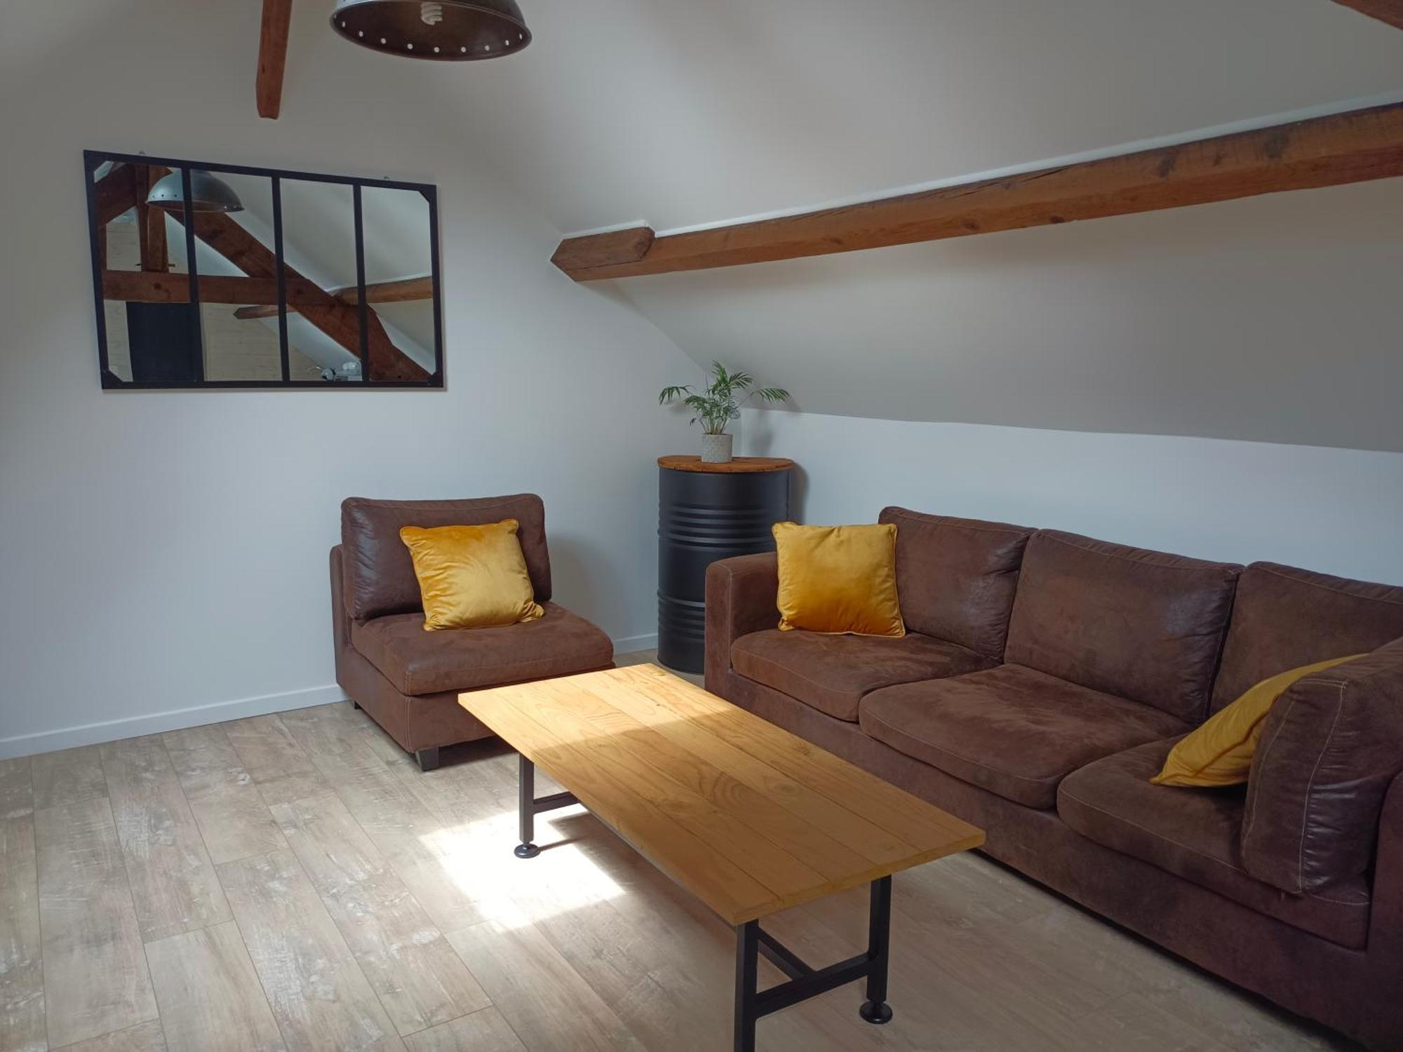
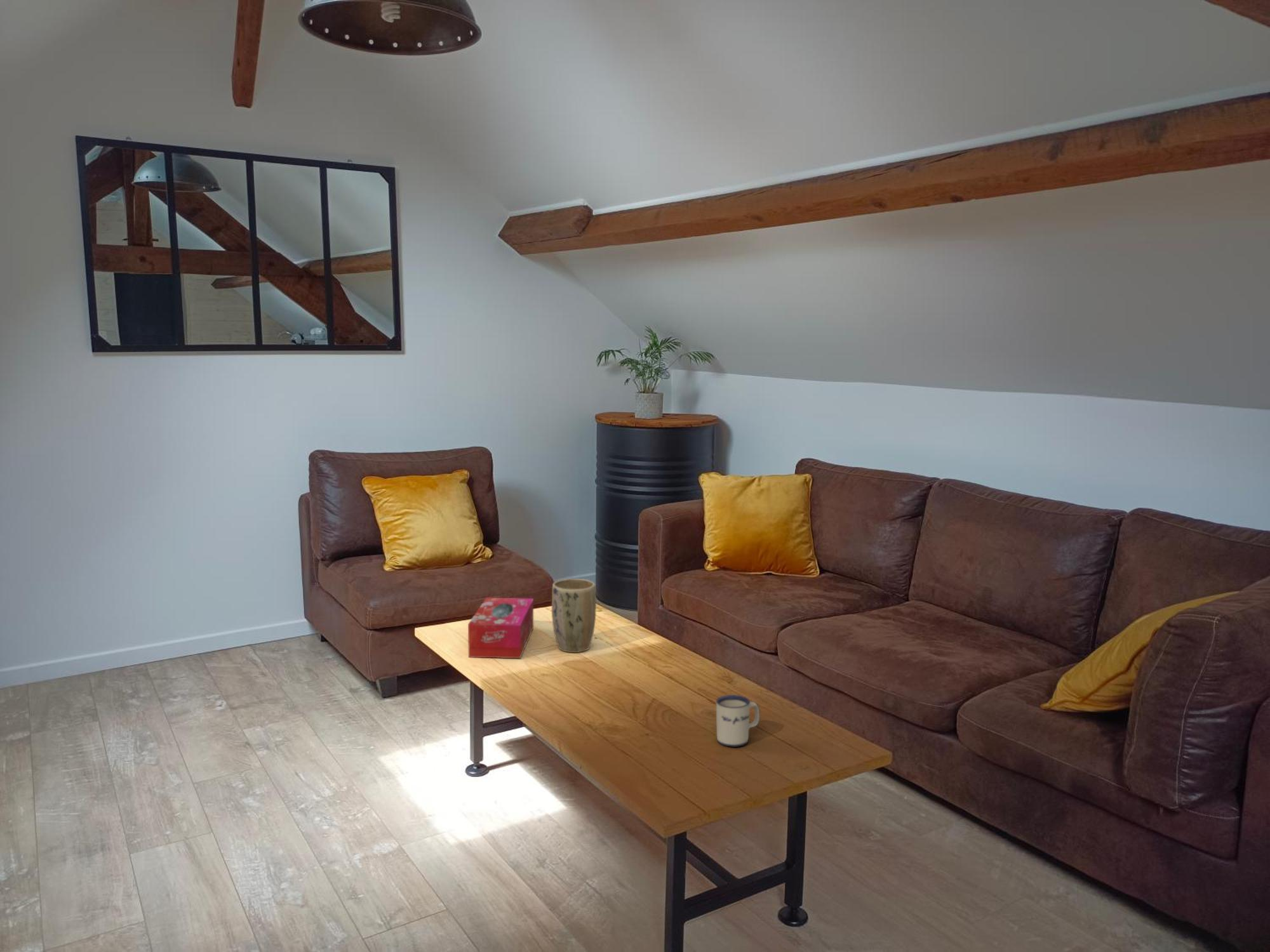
+ plant pot (573, 616)
+ mug (739, 720)
+ tissue box (502, 626)
